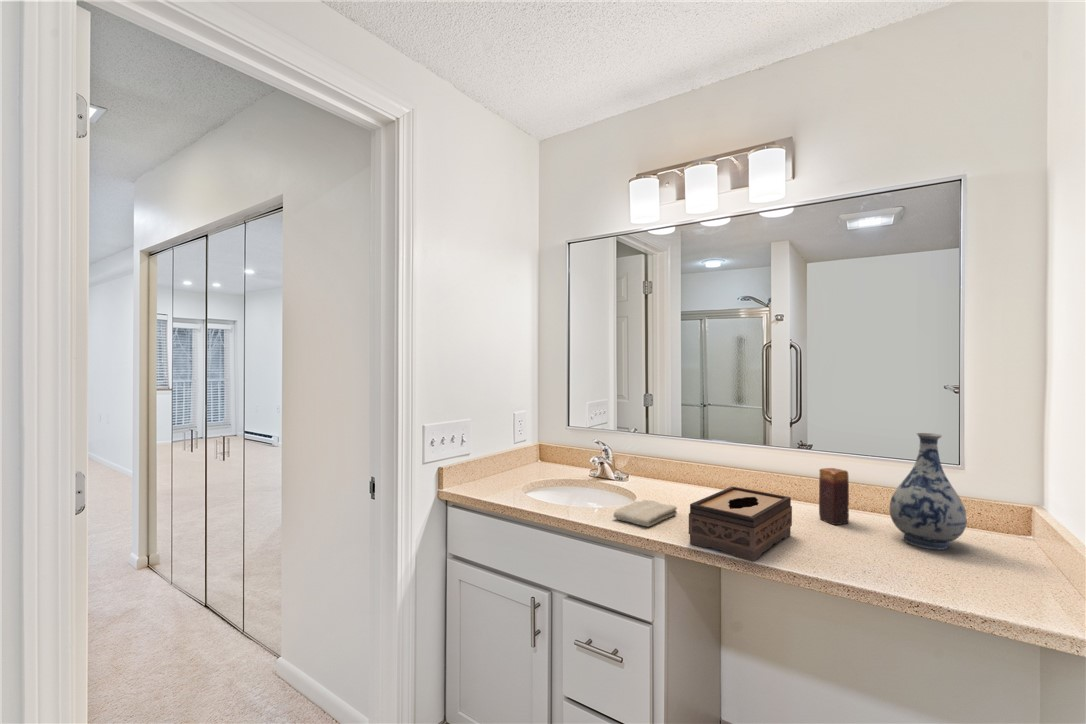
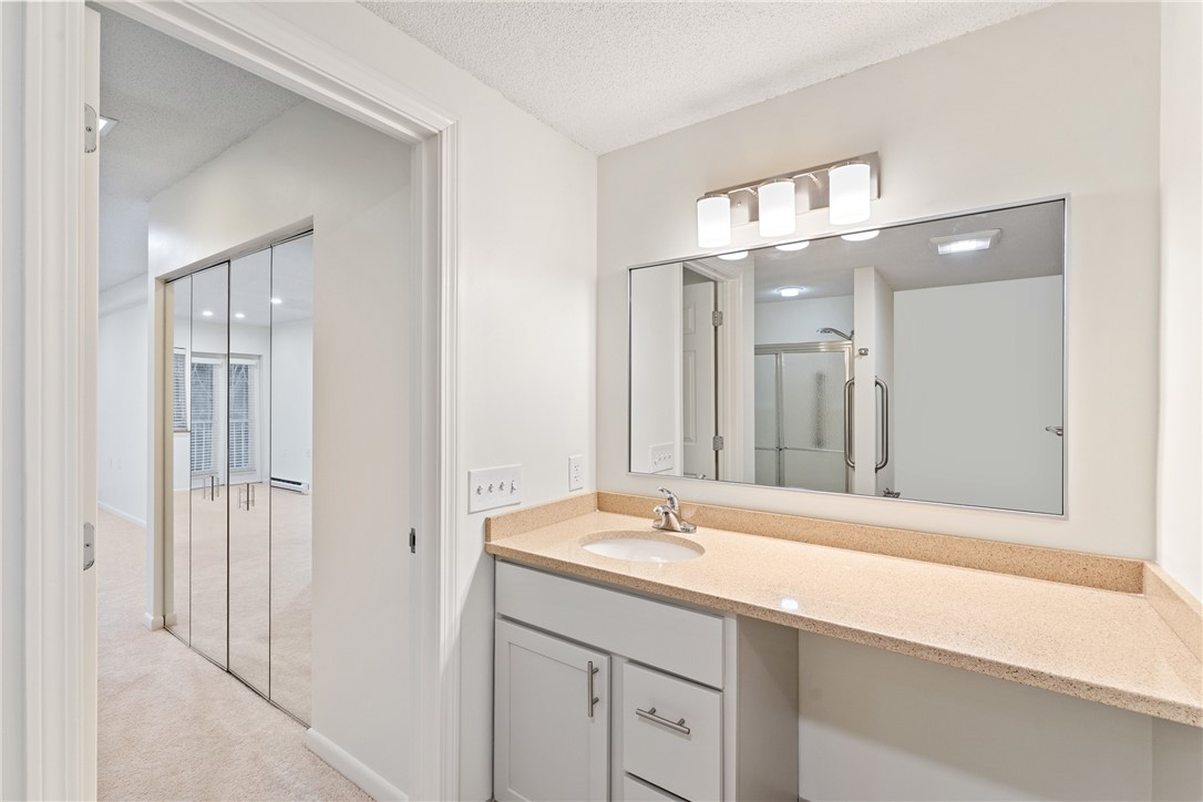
- tissue box (741, 519)
- candle (833, 495)
- washcloth (646, 511)
- vase (926, 488)
